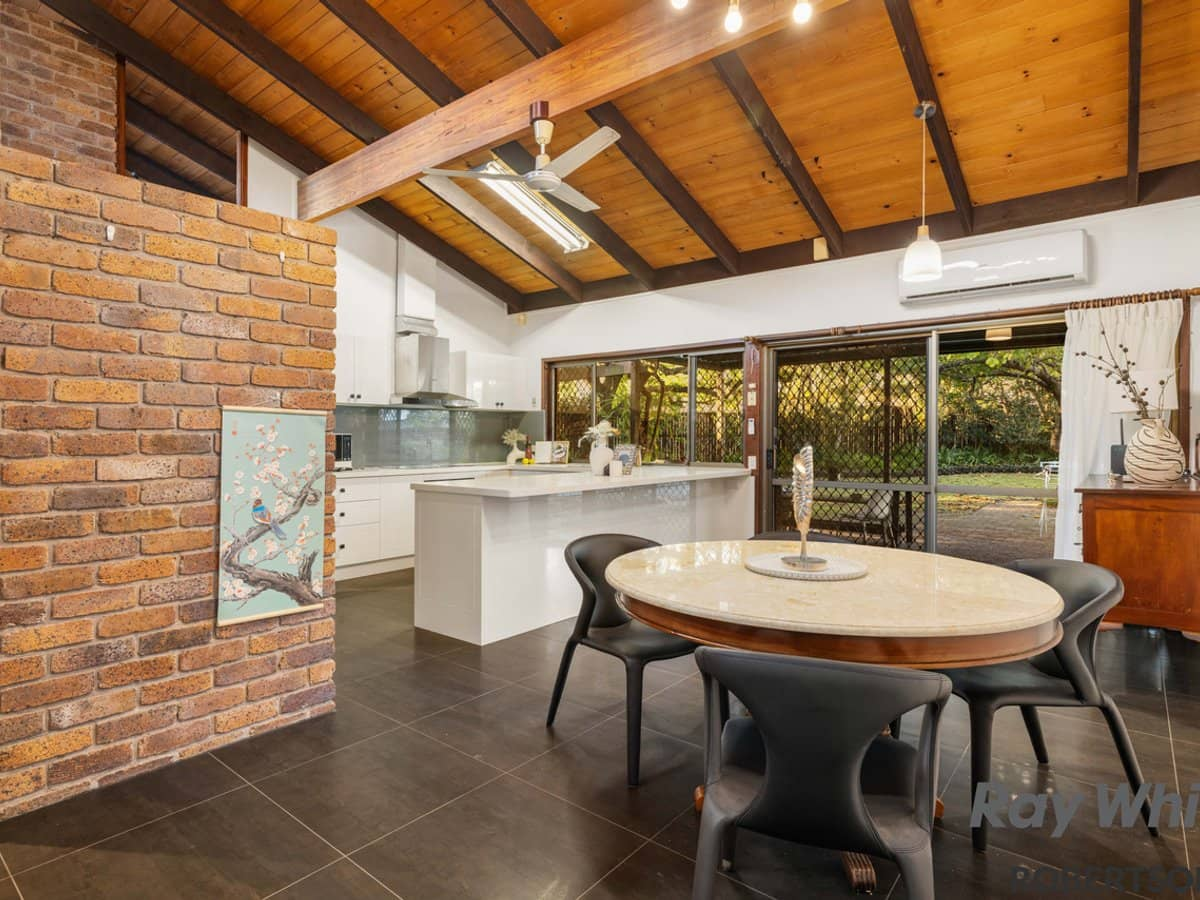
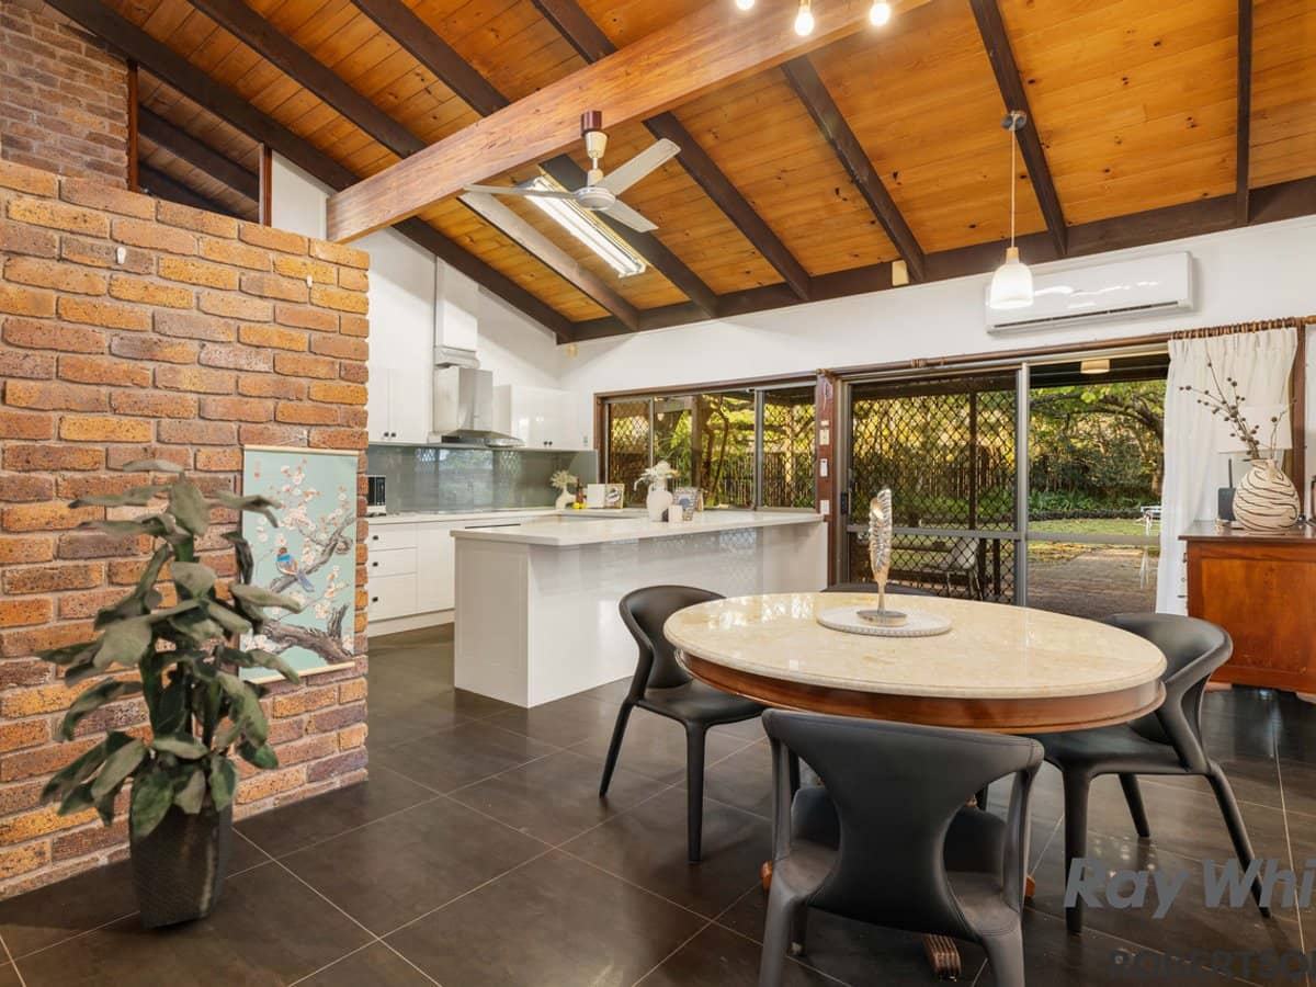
+ indoor plant (171, 683)
